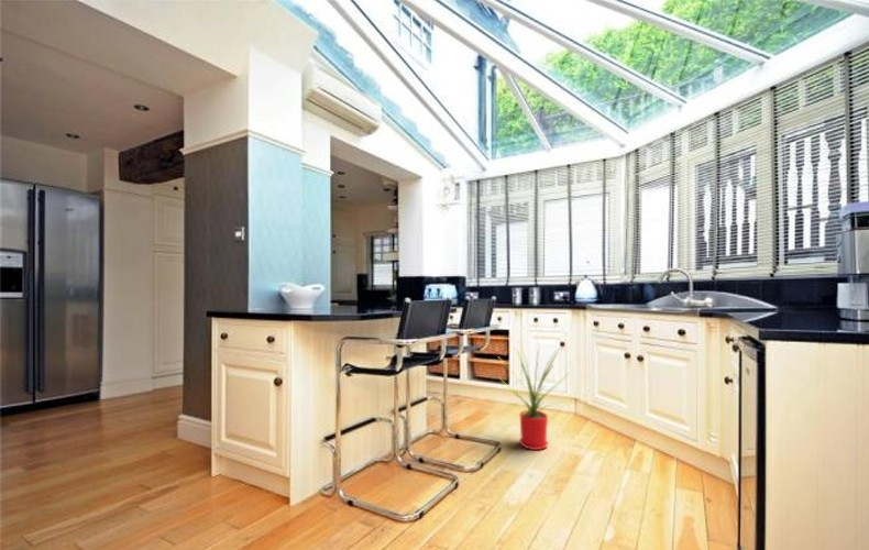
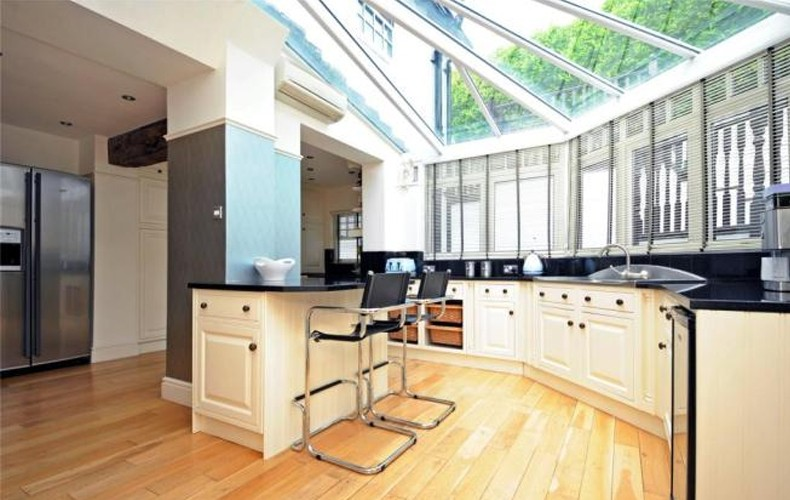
- house plant (532, 395)
